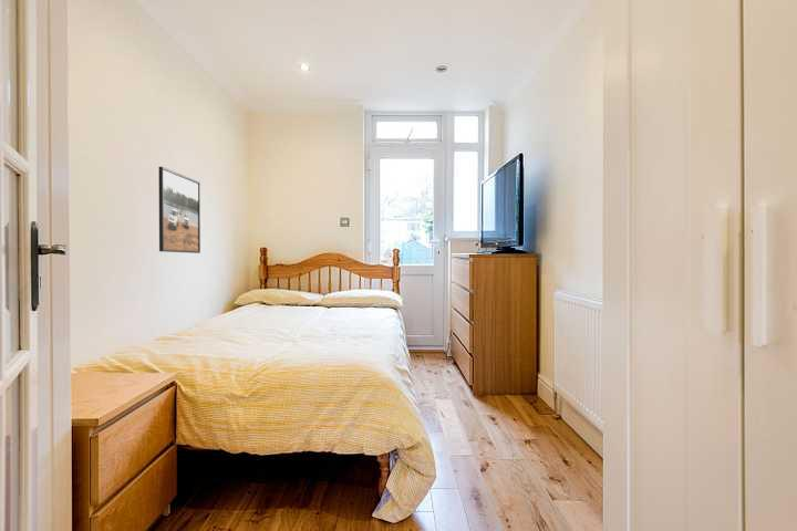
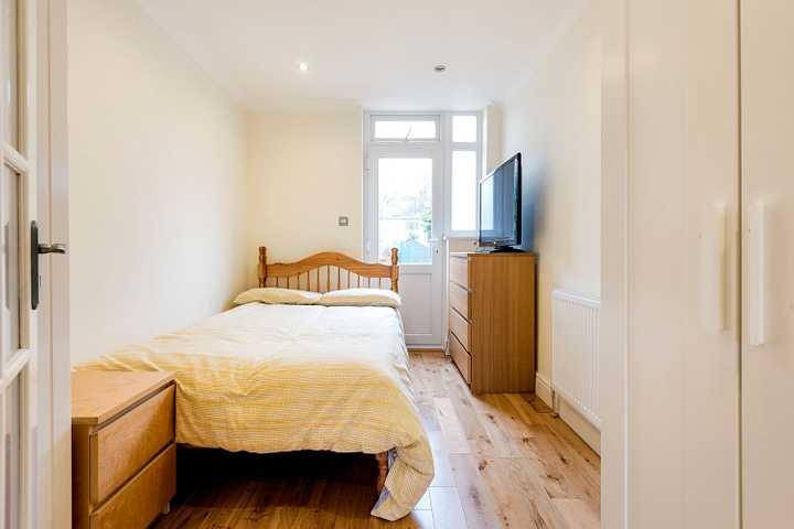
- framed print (180, 214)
